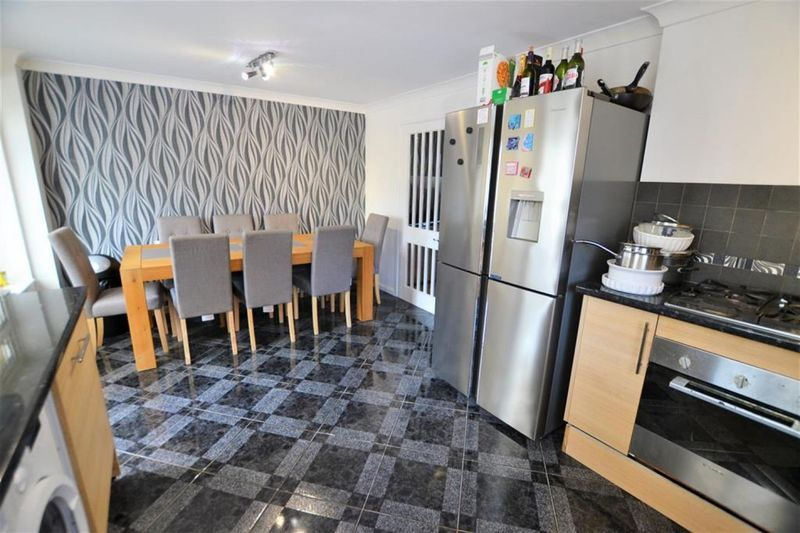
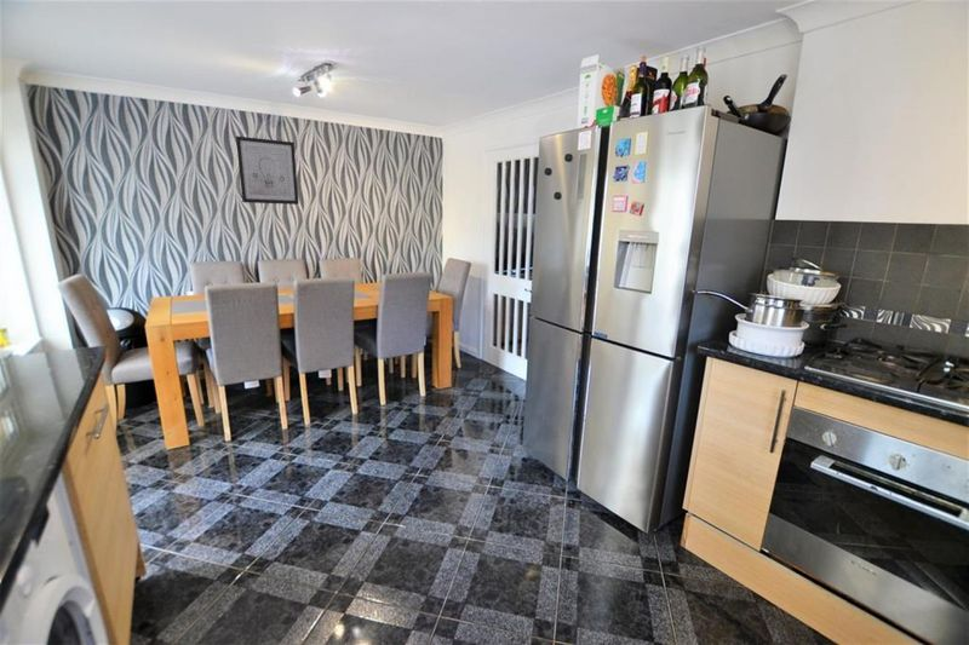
+ wall art (268, 172)
